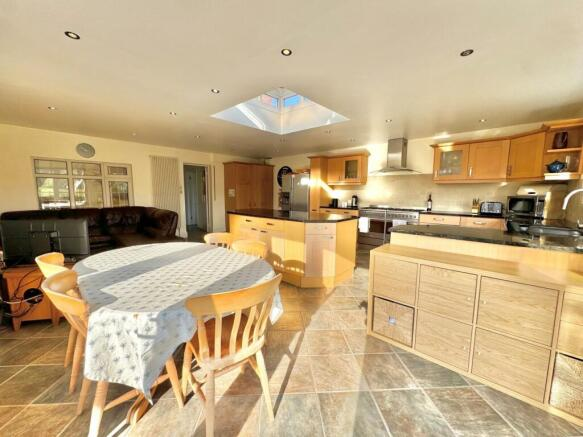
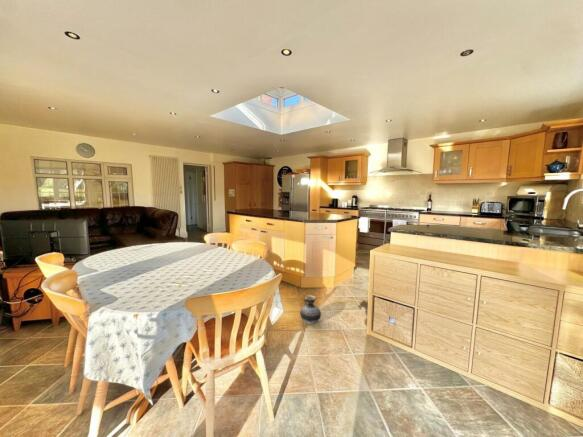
+ ceramic jug (310, 309)
